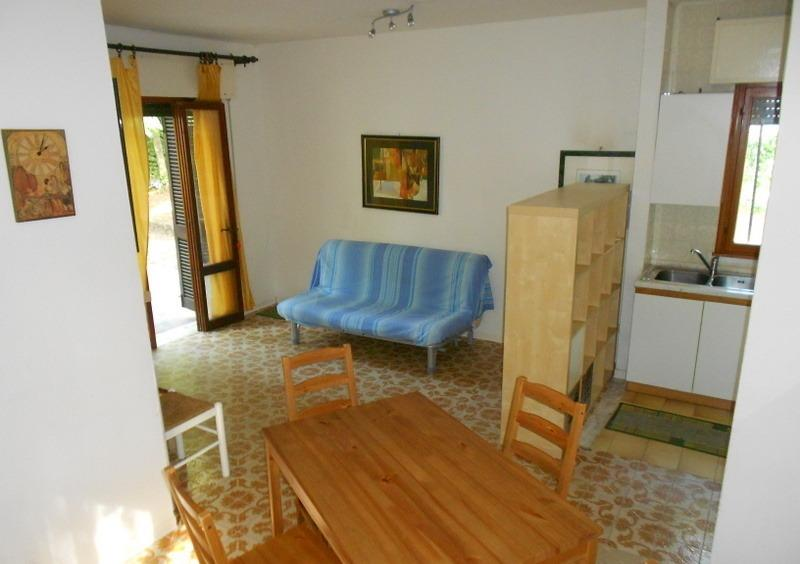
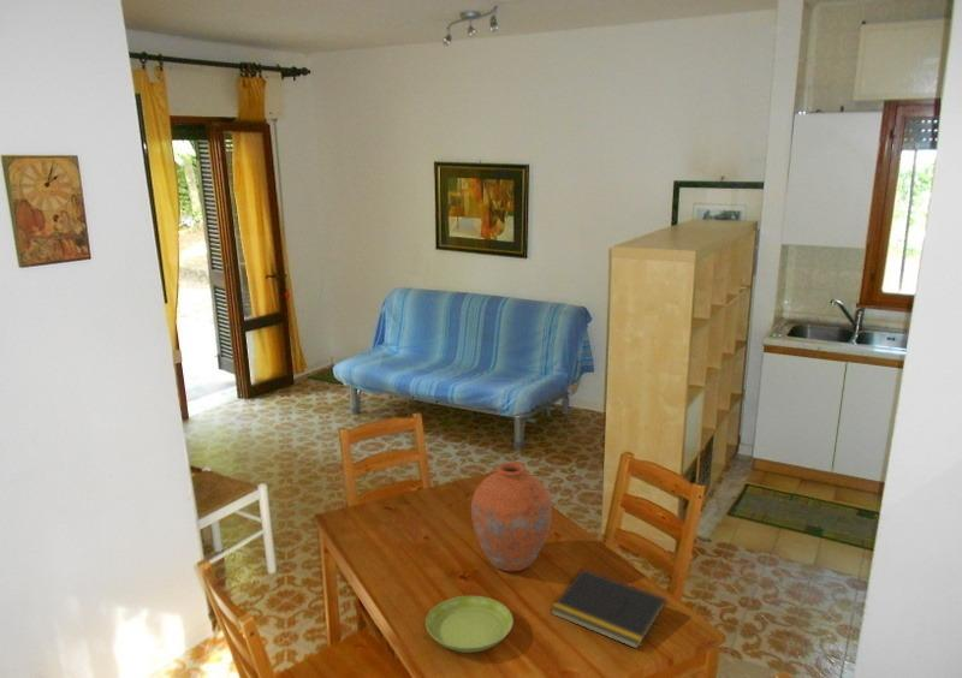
+ saucer (469, 625)
+ notepad (607, 606)
+ vase (511, 515)
